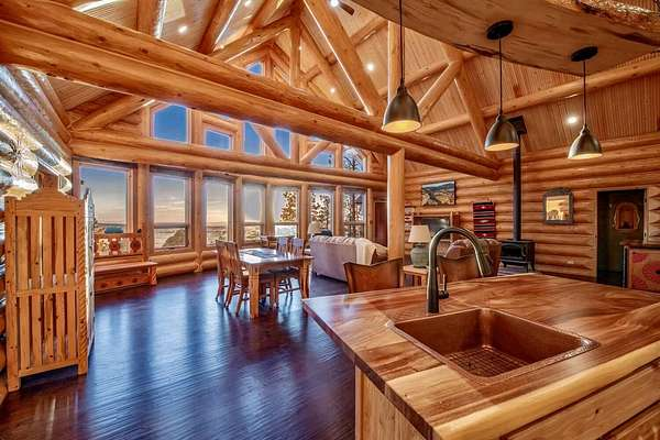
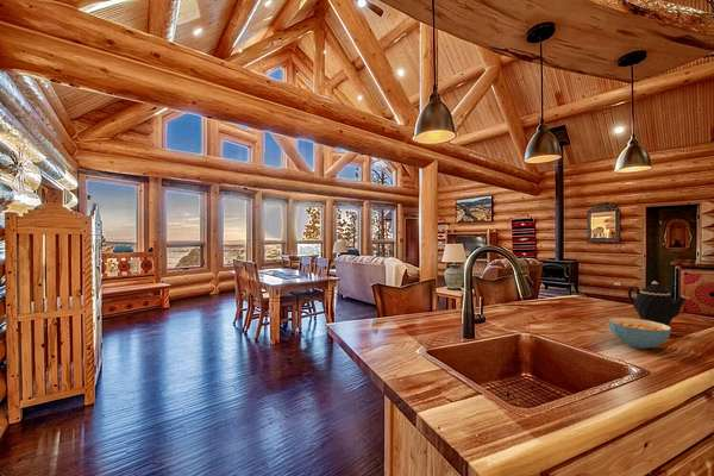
+ teapot (656, 306)
+ cereal bowl (638, 334)
